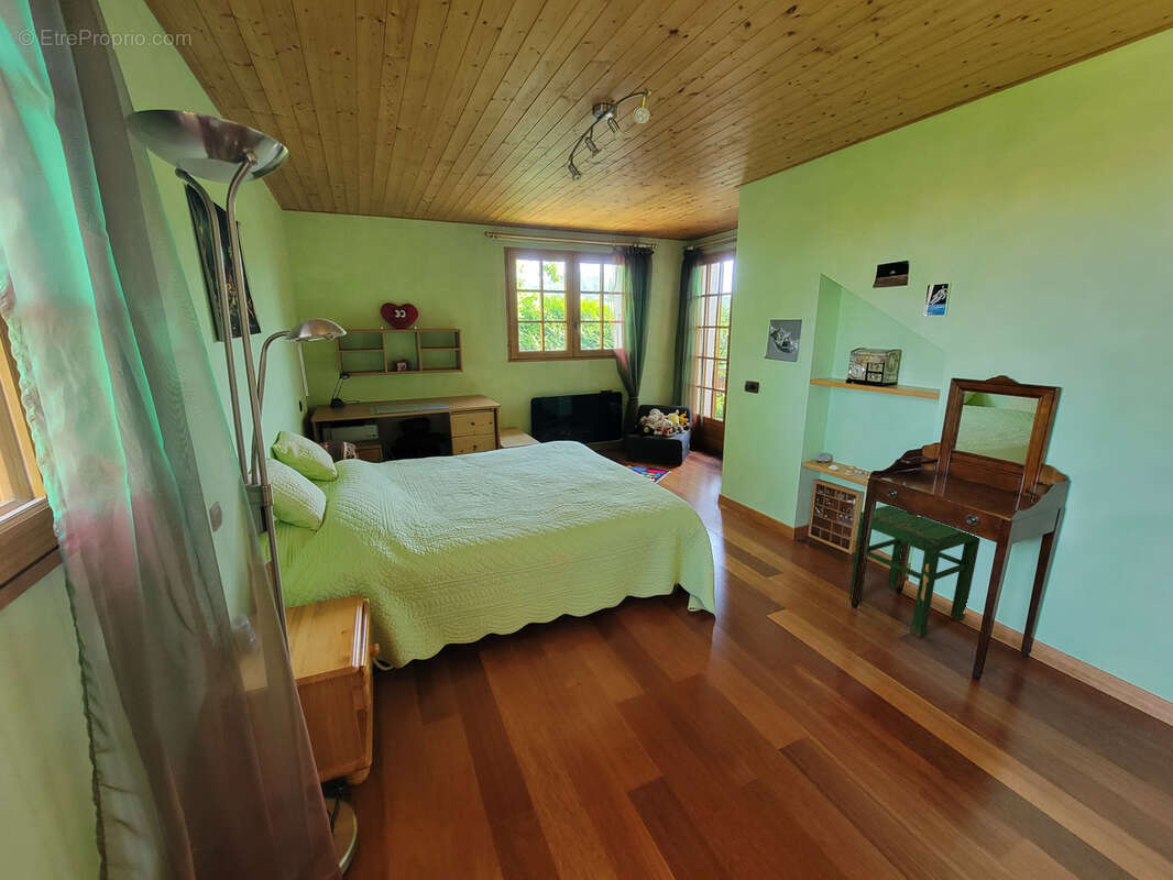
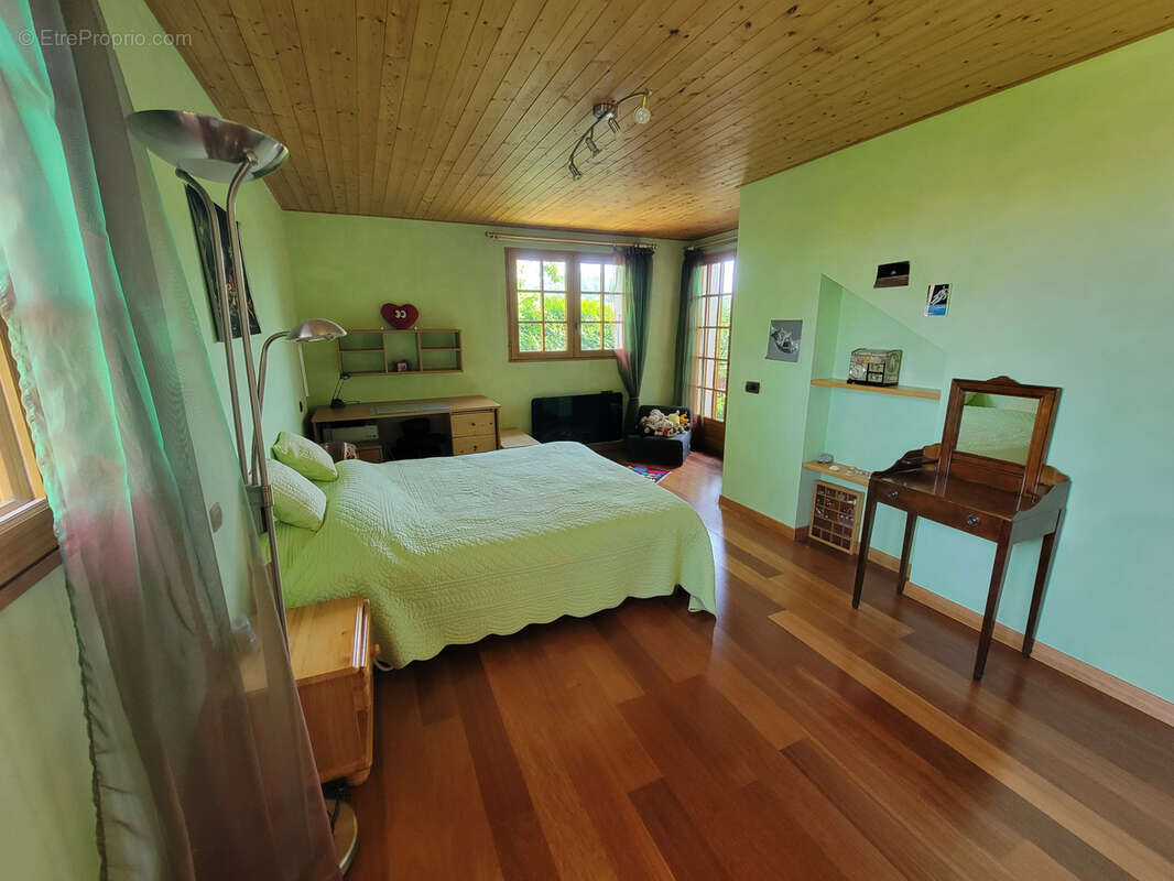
- stool (909, 569)
